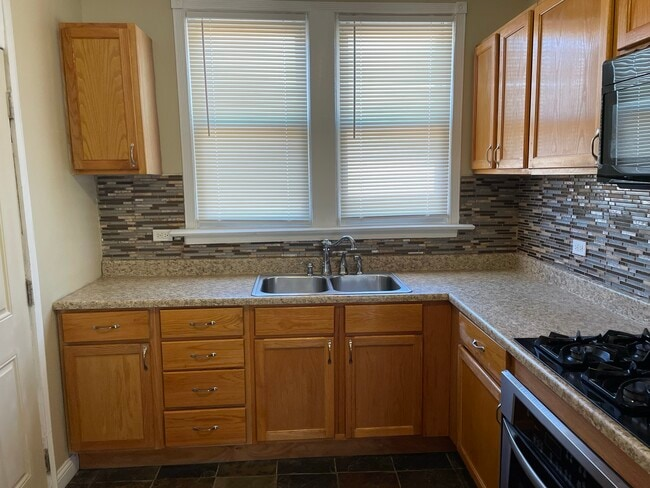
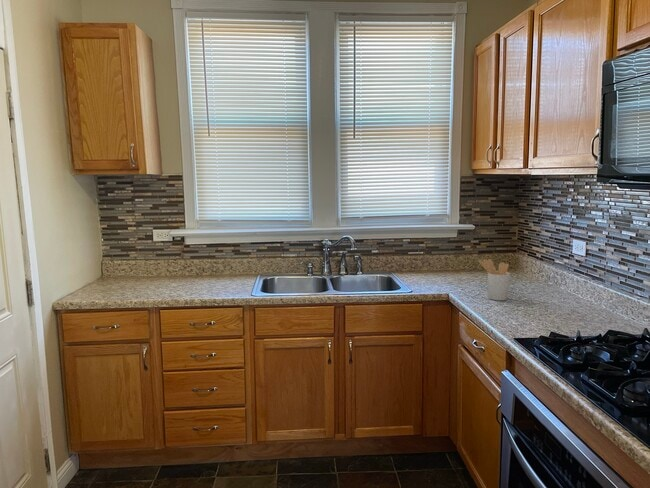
+ utensil holder (494, 278)
